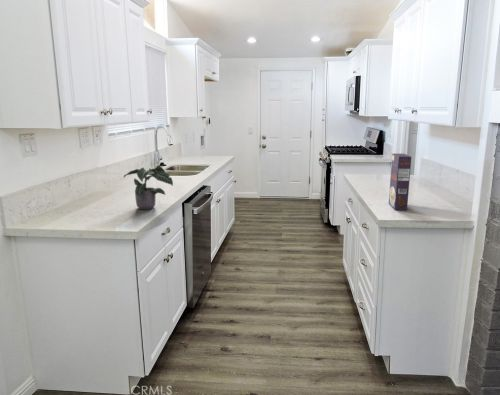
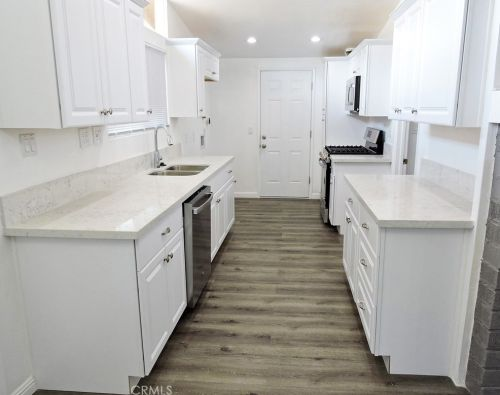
- potted plant (148, 188)
- cereal box (399, 181)
